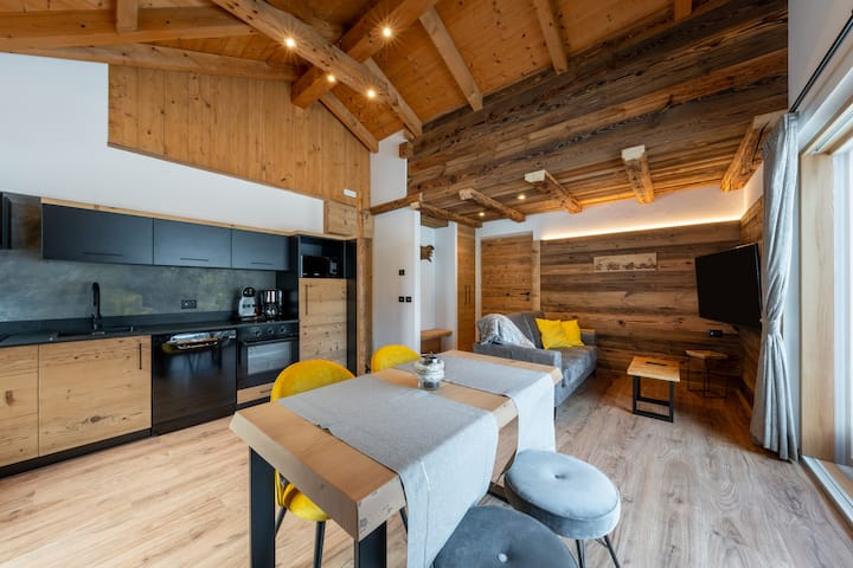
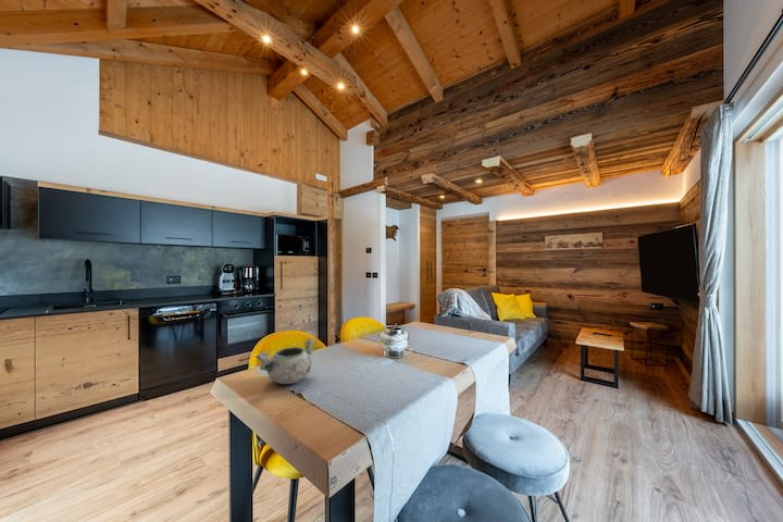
+ decorative bowl (288, 362)
